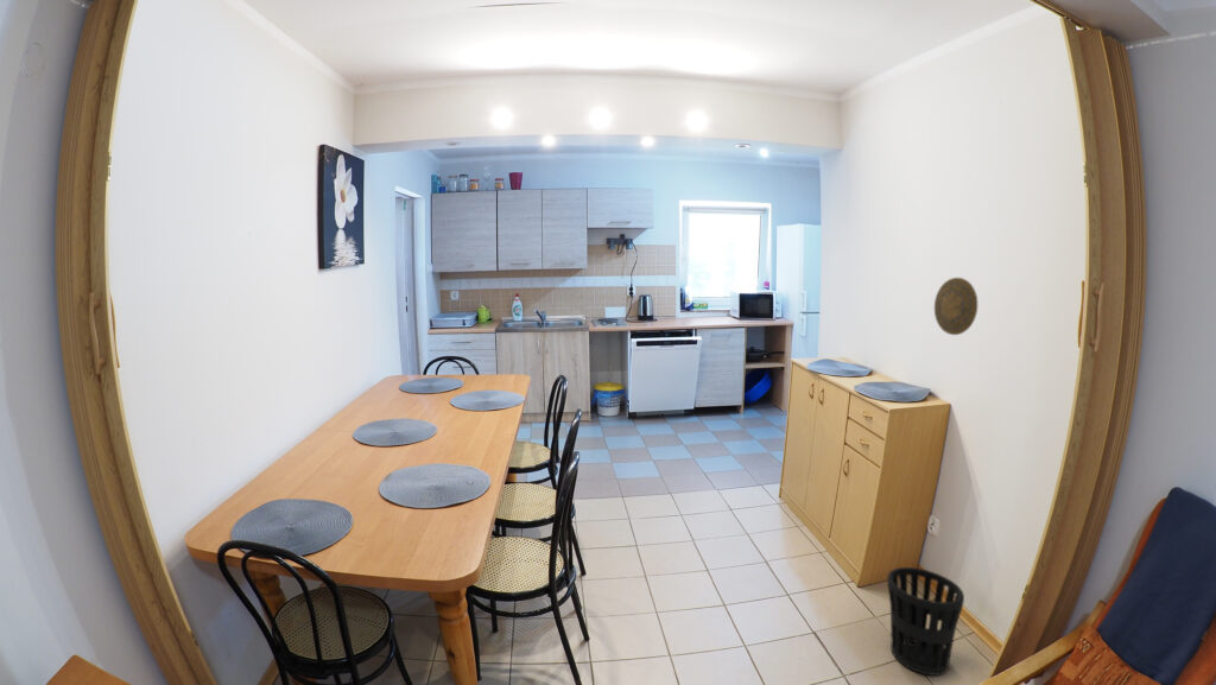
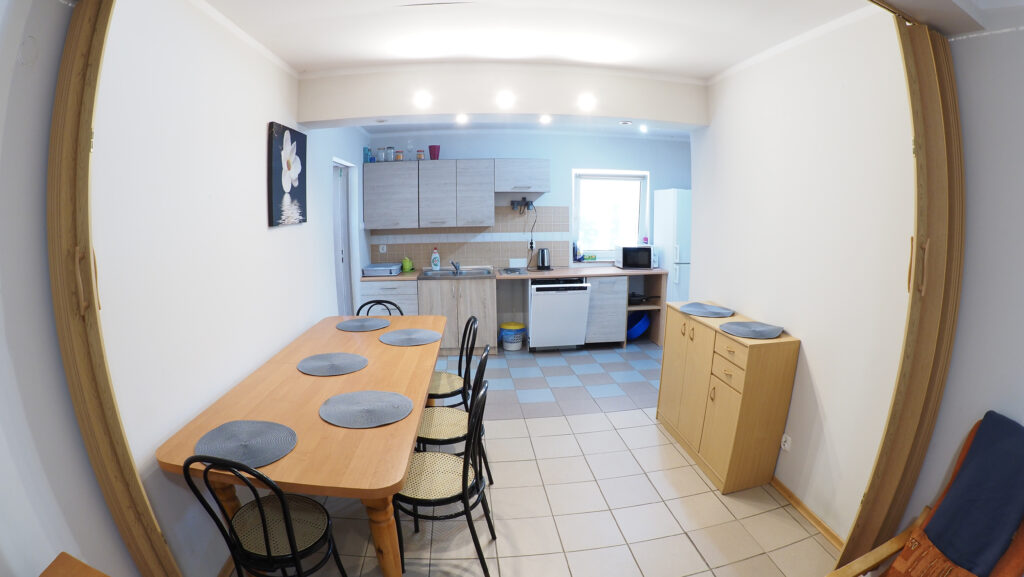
- wastebasket (922, 620)
- decorative plate (952, 306)
